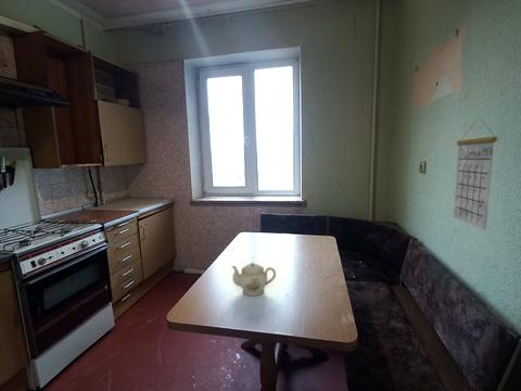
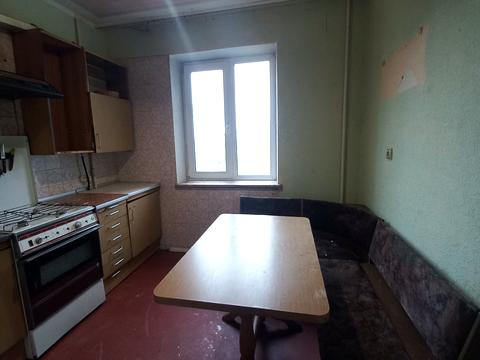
- calendar (472, 172)
- teapot (254, 276)
